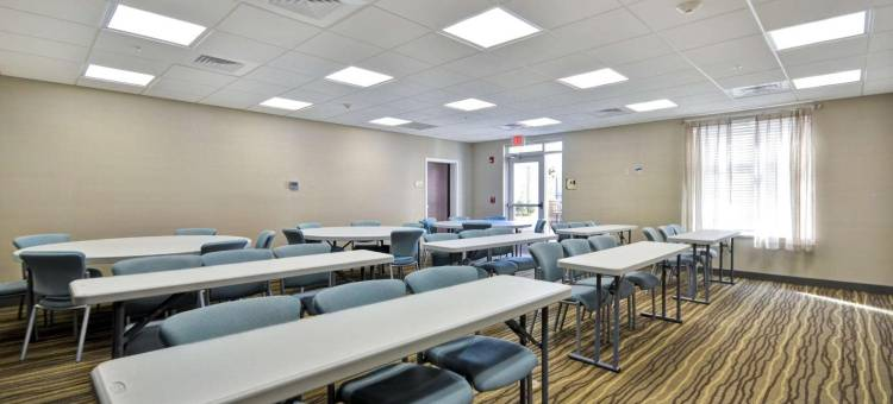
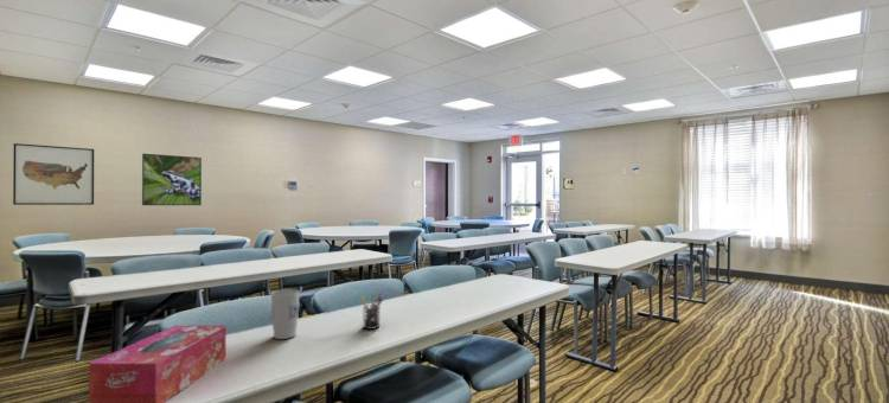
+ pen holder (372, 308)
+ tissue box (166, 360)
+ wall art (55, 175)
+ cup (284, 313)
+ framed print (172, 180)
